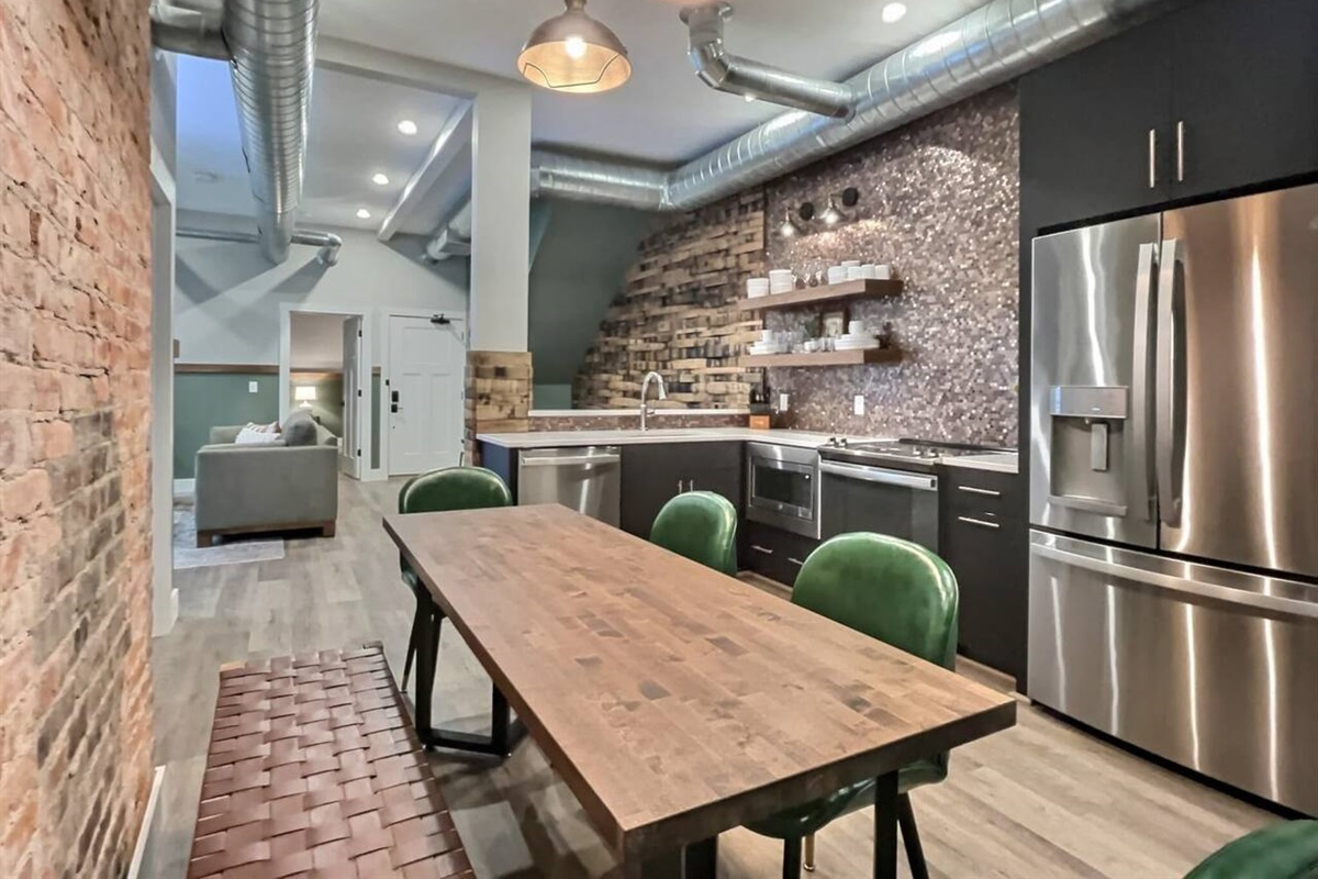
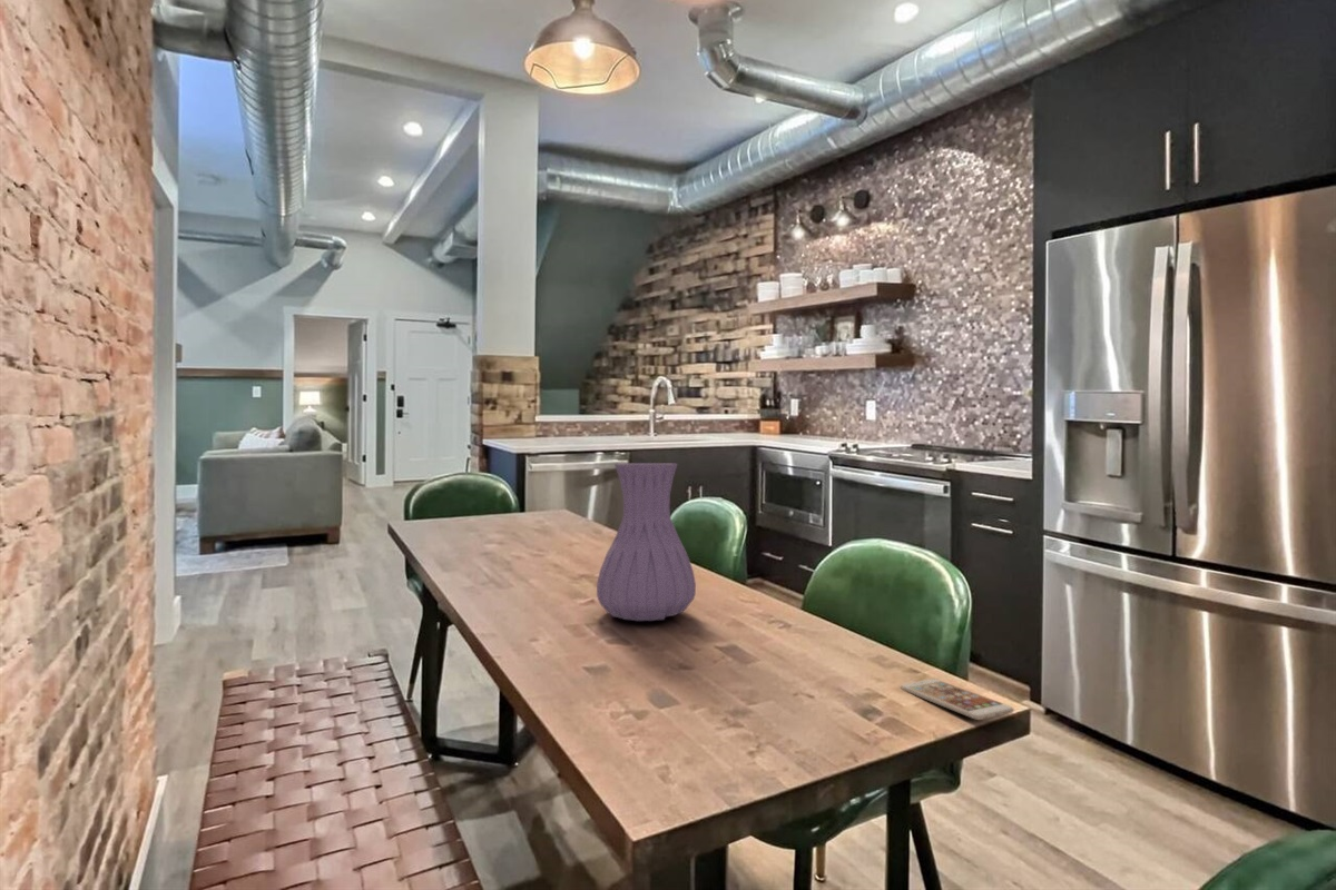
+ vase (646, 540)
+ smartphone (954, 698)
